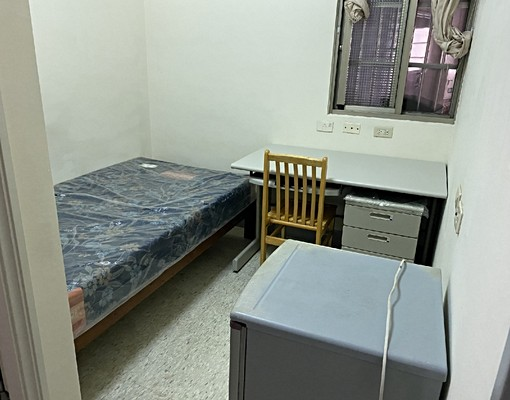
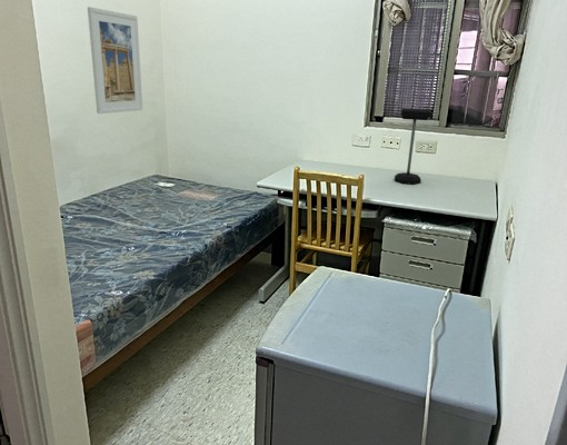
+ mailbox (411, 145)
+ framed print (117, 62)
